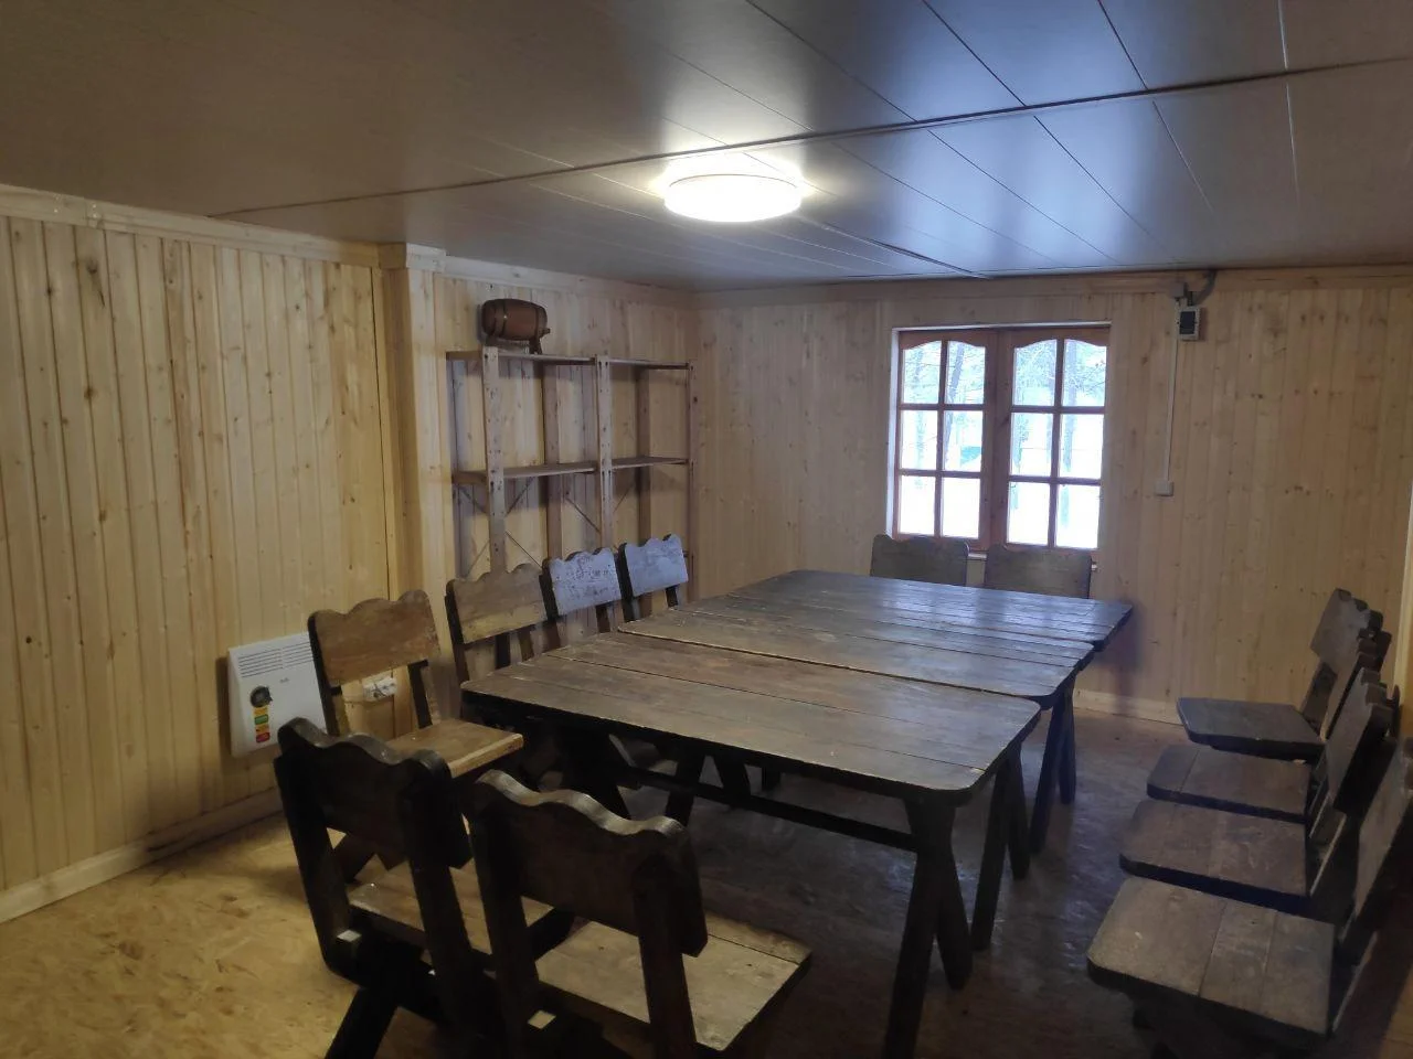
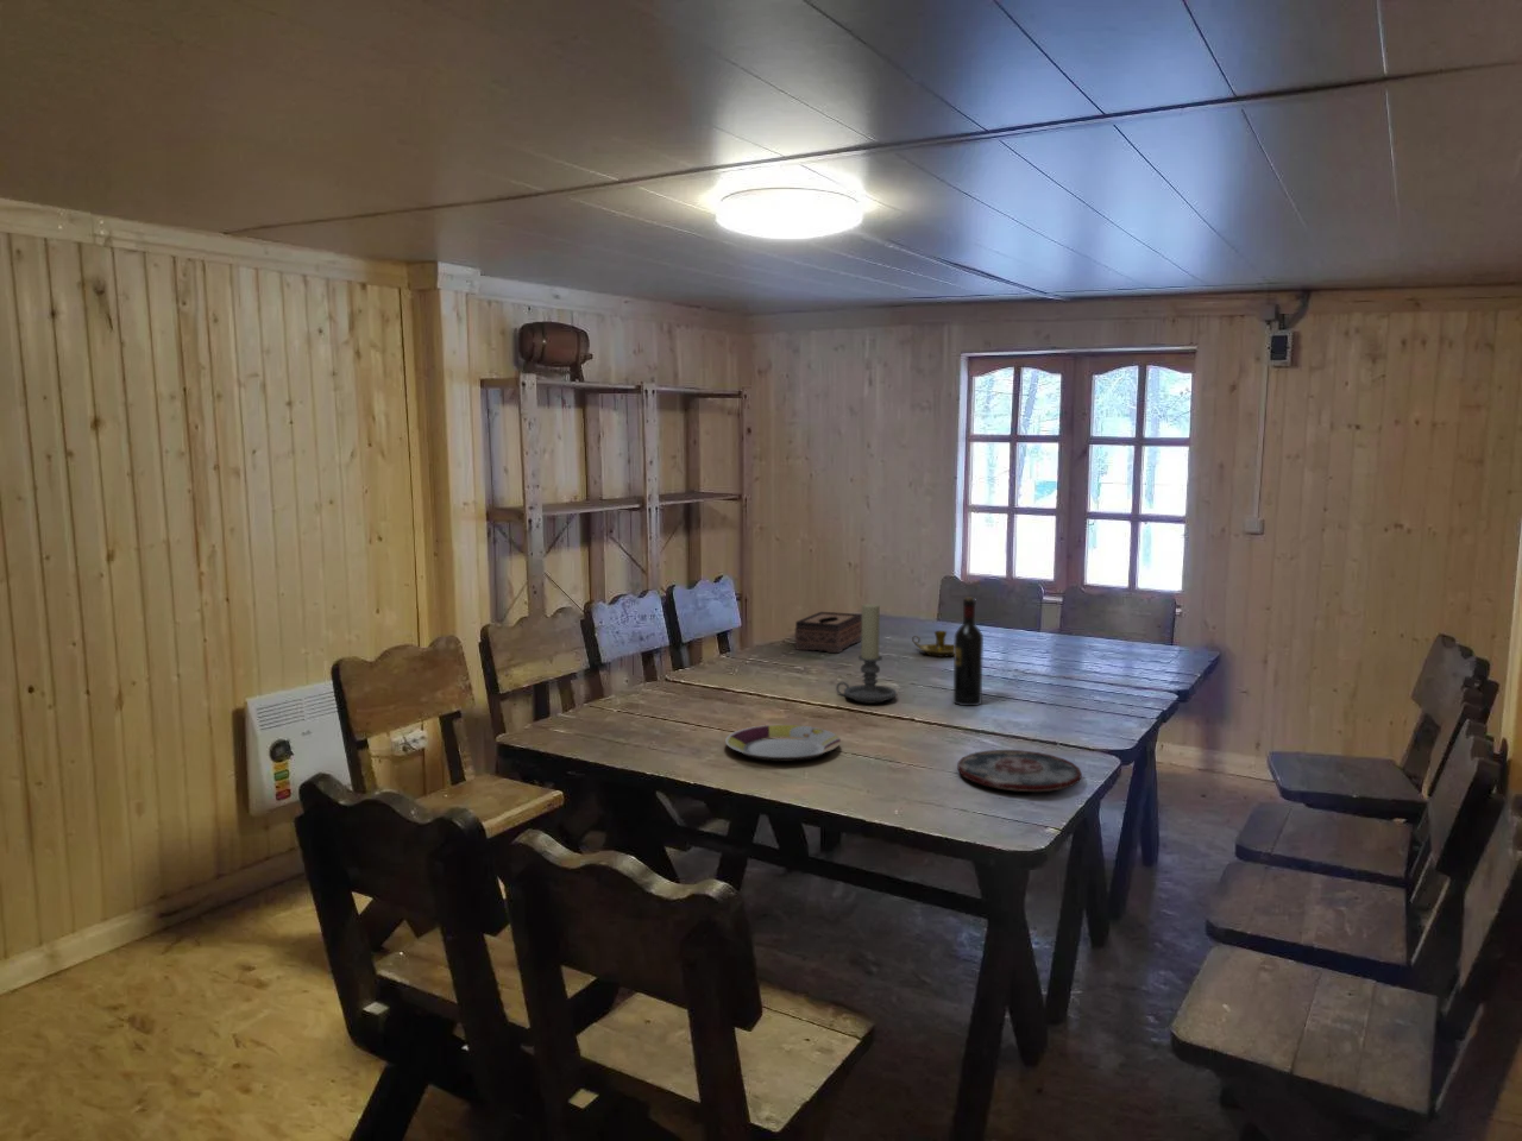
+ candle holder (864, 650)
+ plate (1017, 771)
+ tissue box (829, 632)
+ plate (783, 744)
+ wine bottle (968, 650)
+ candlestick (937, 642)
